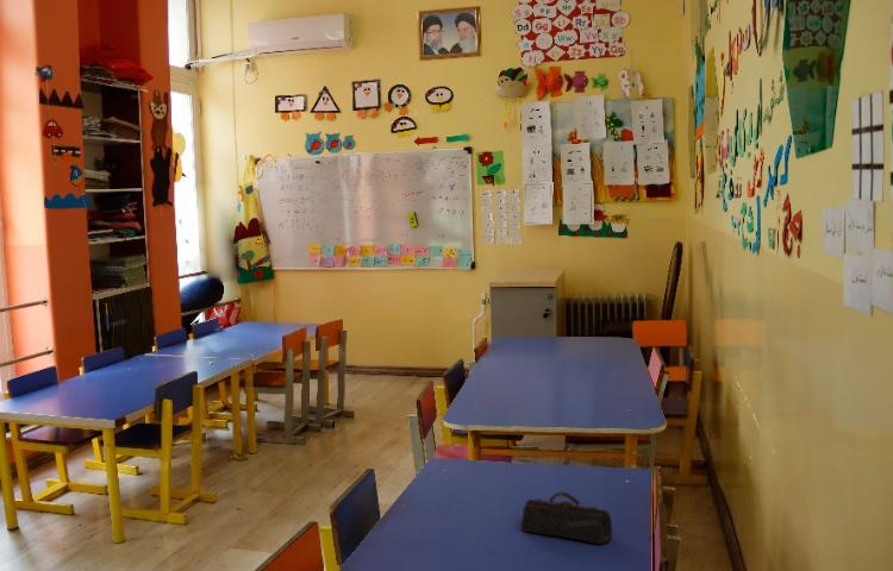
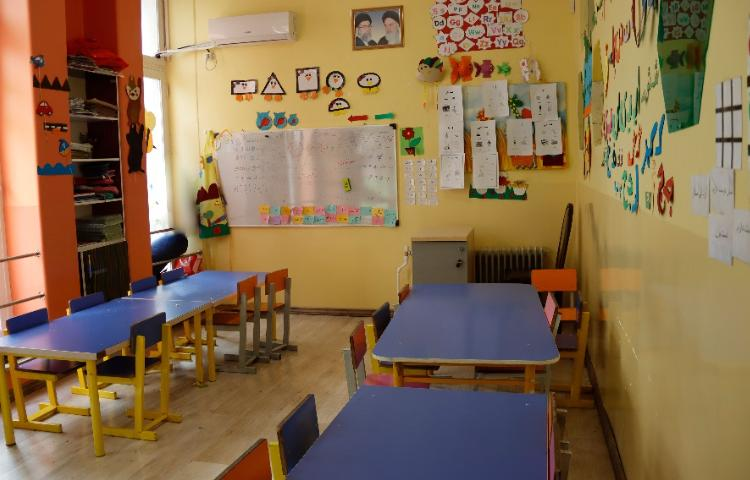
- pencil case (566, 512)
